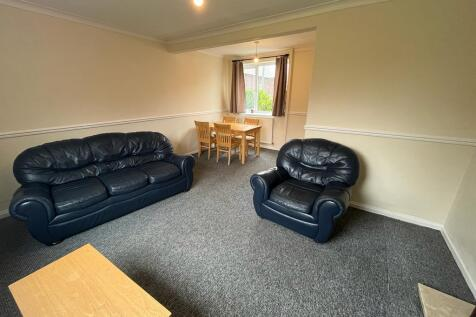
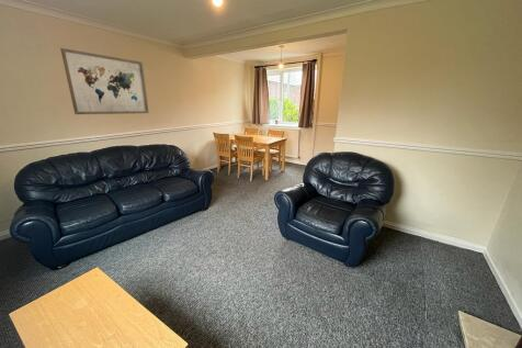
+ wall art (111, 86)
